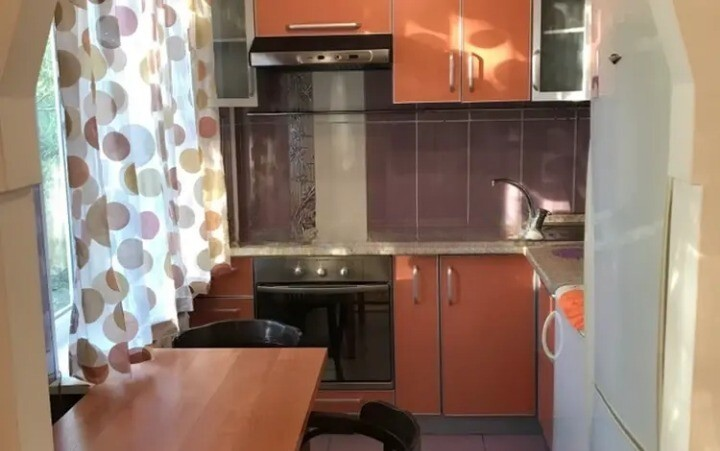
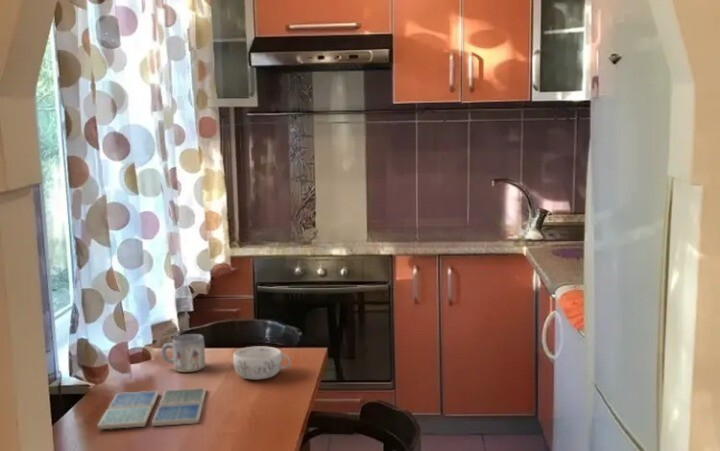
+ mug (182, 353)
+ drink coaster (153, 406)
+ decorative bowl (262, 363)
